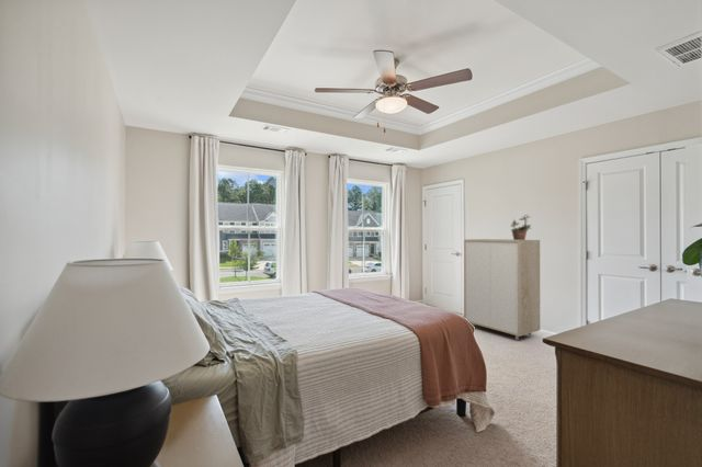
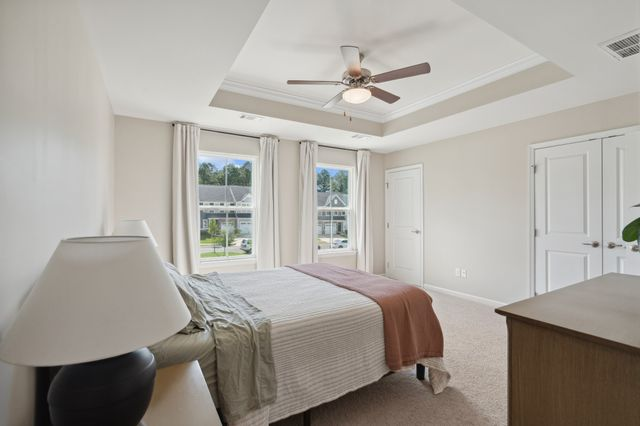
- storage cabinet (500, 285)
- potted plant (519, 227)
